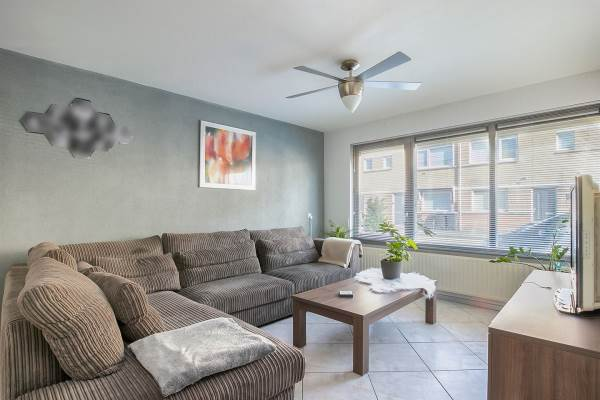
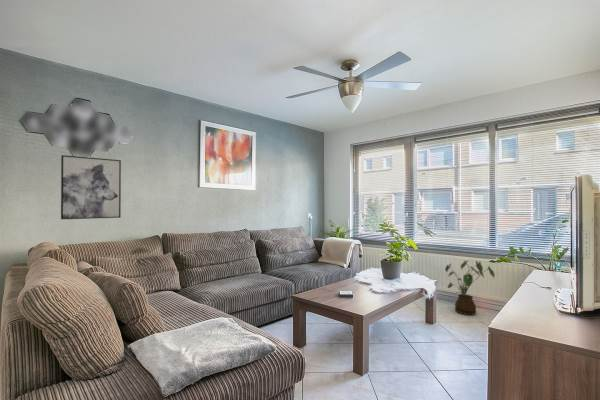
+ house plant (467, 287)
+ wall art (92, 188)
